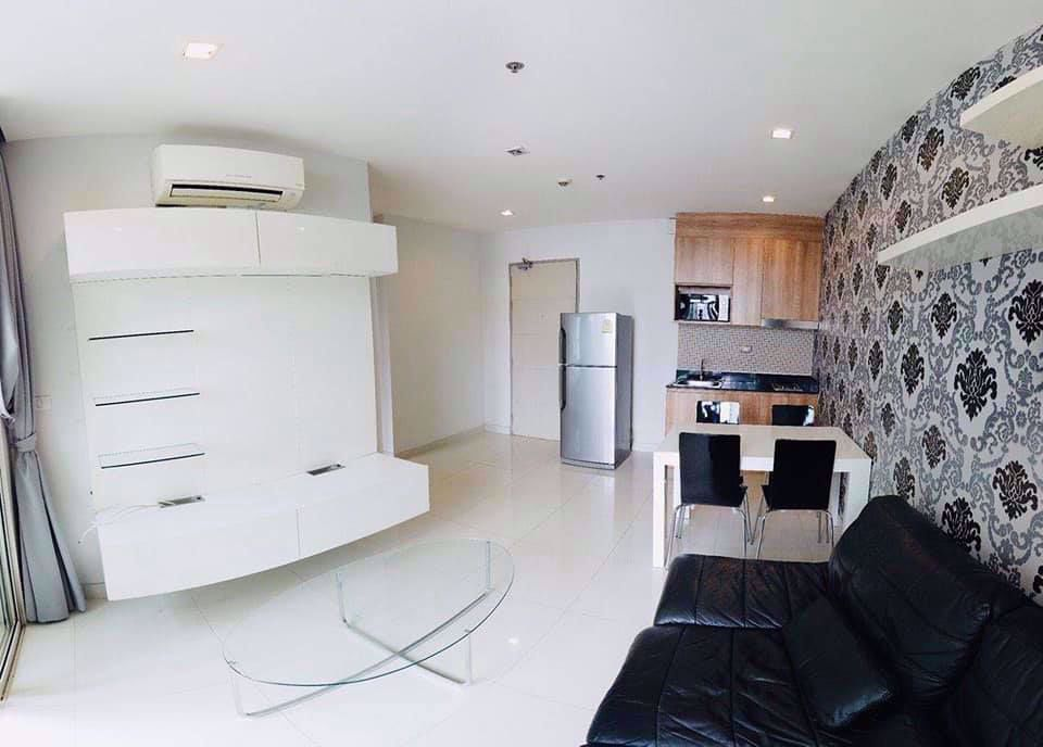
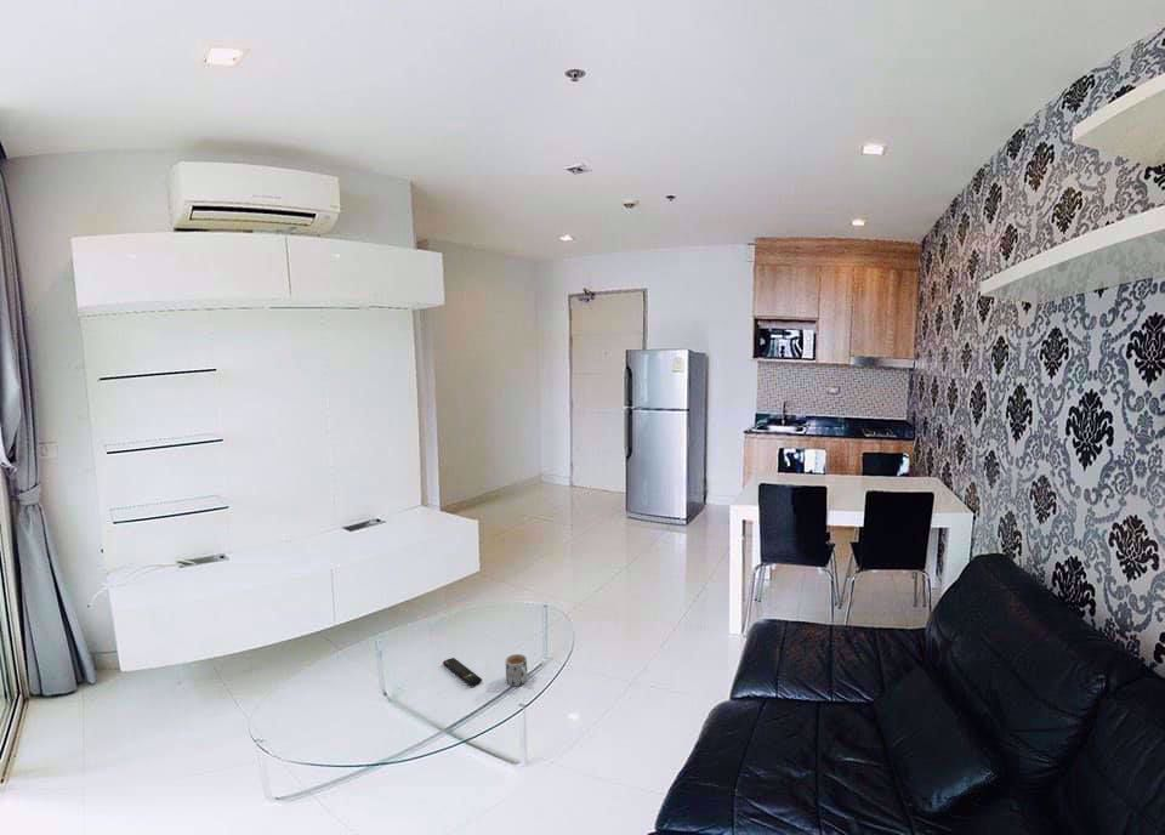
+ mug (518, 671)
+ remote control (461, 671)
